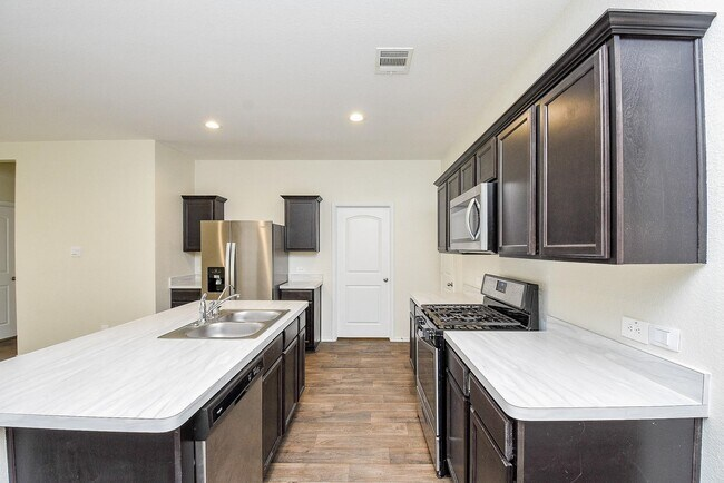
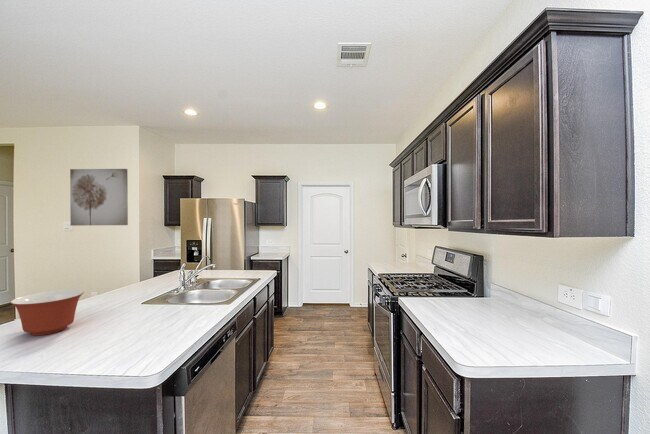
+ mixing bowl (49, 313)
+ wall art (99, 197)
